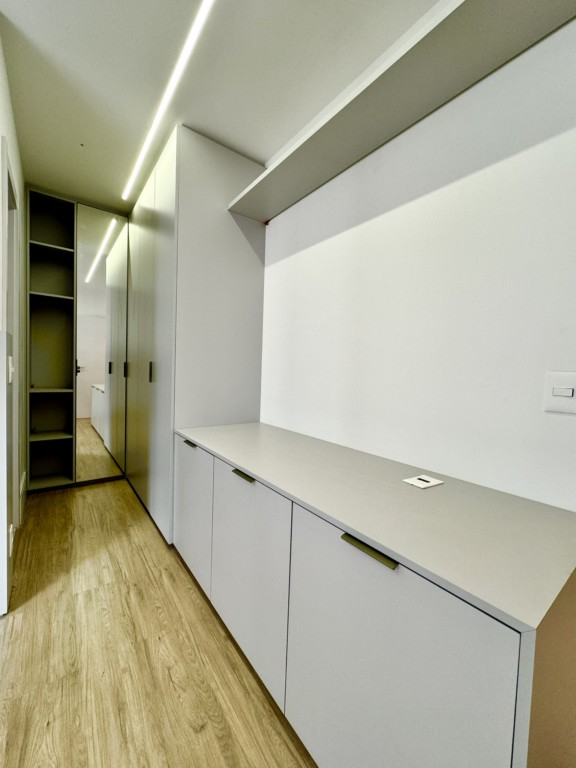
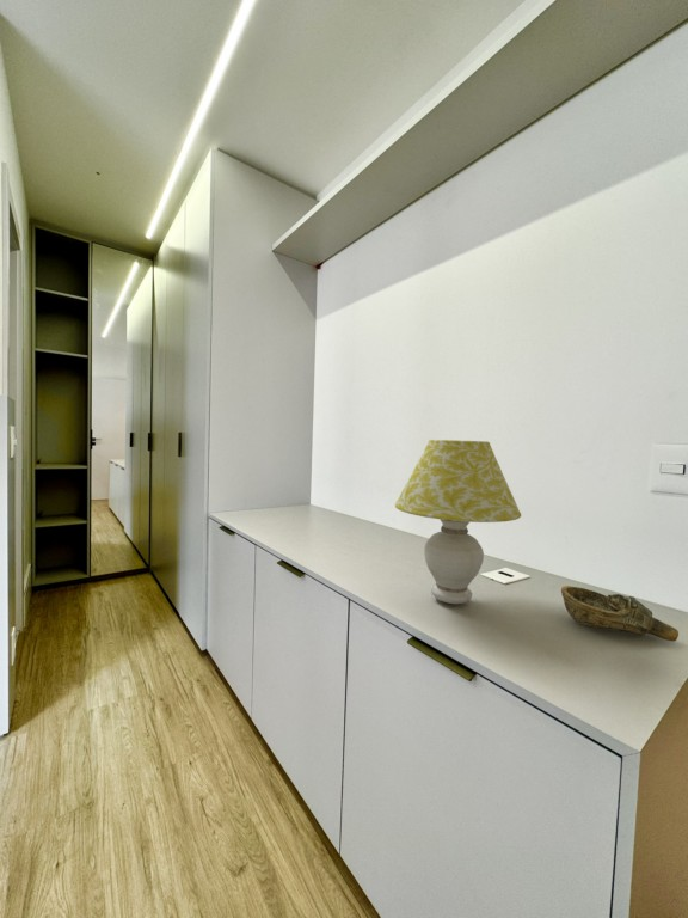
+ table lamp (454, 521)
+ decorative bowl (615, 611)
